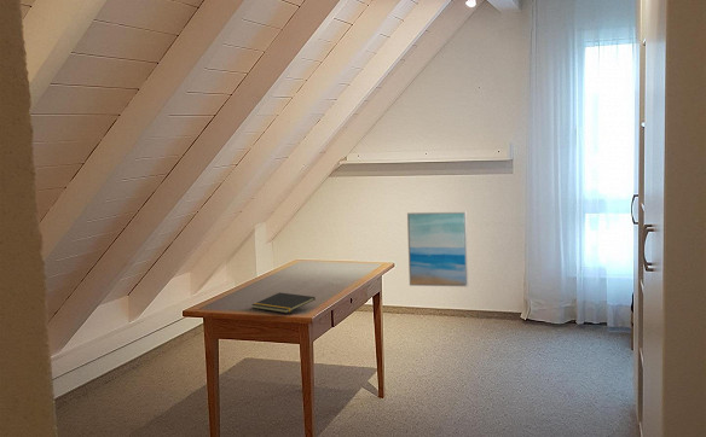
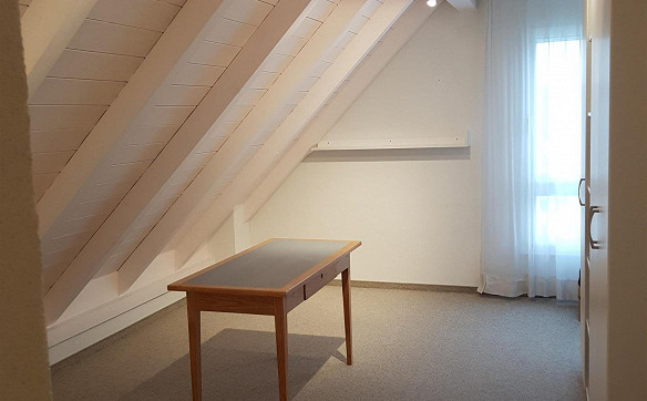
- notepad (283, 302)
- wall art (436, 249)
